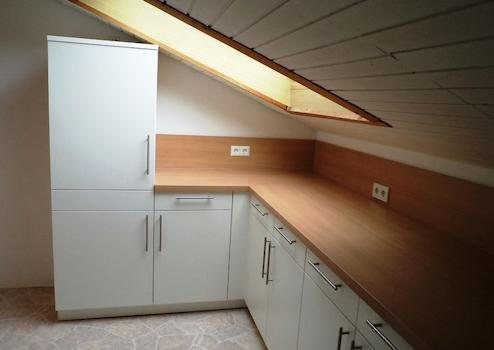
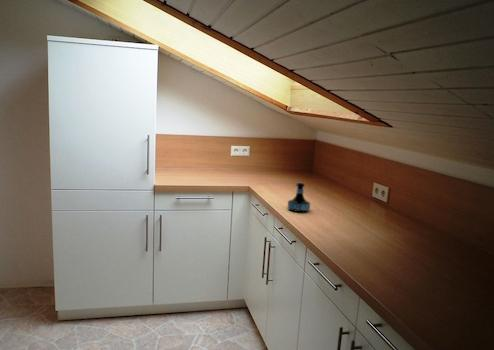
+ tequila bottle (299, 196)
